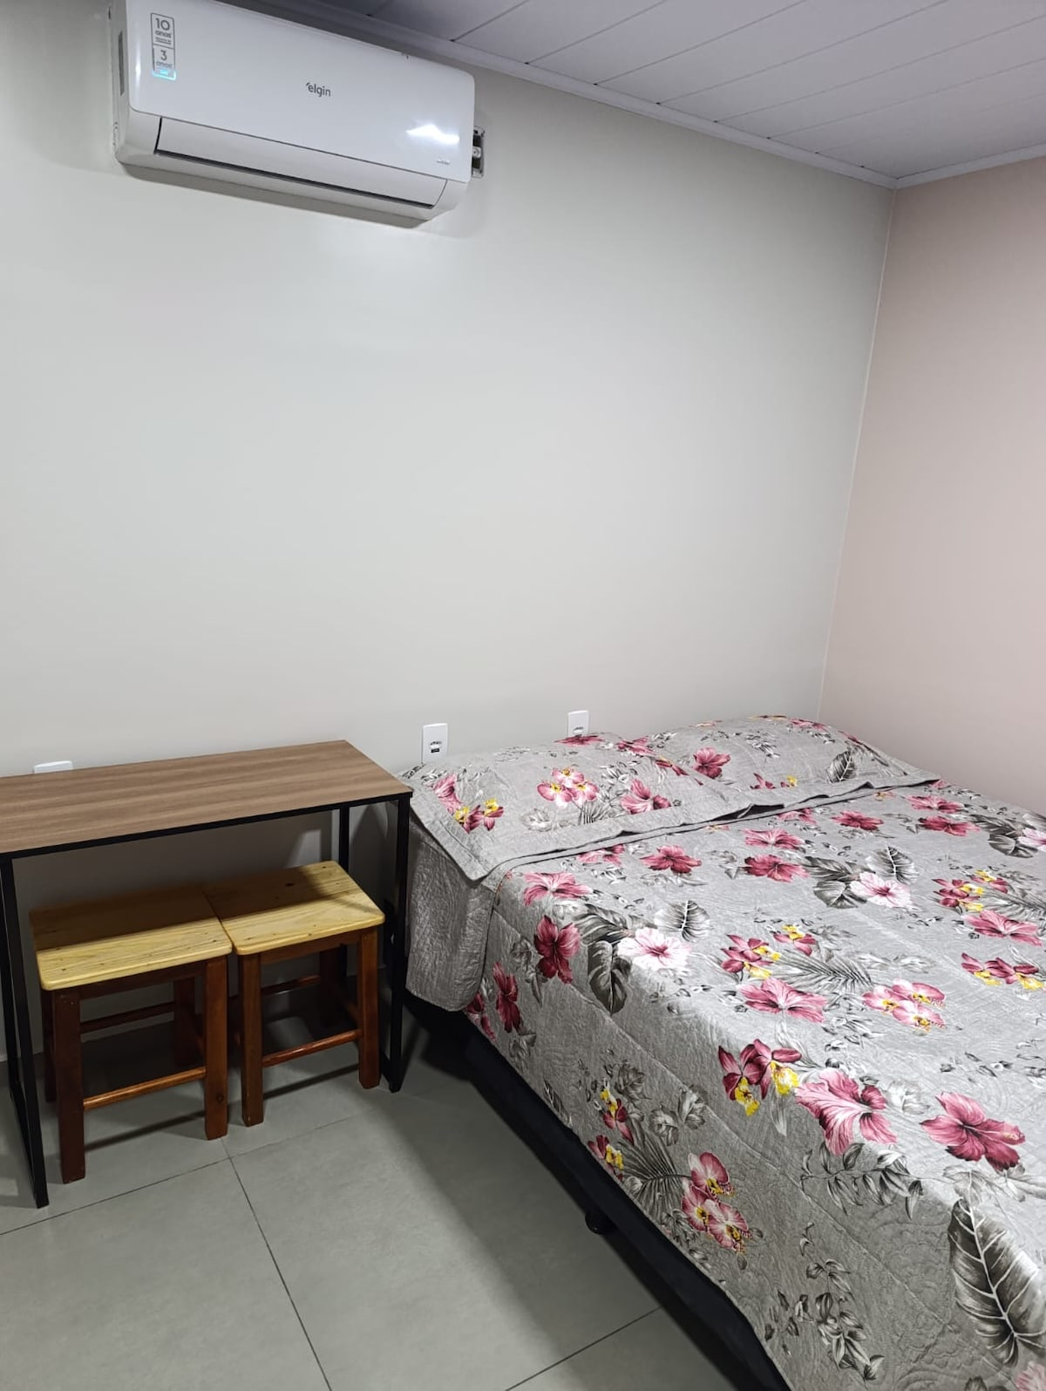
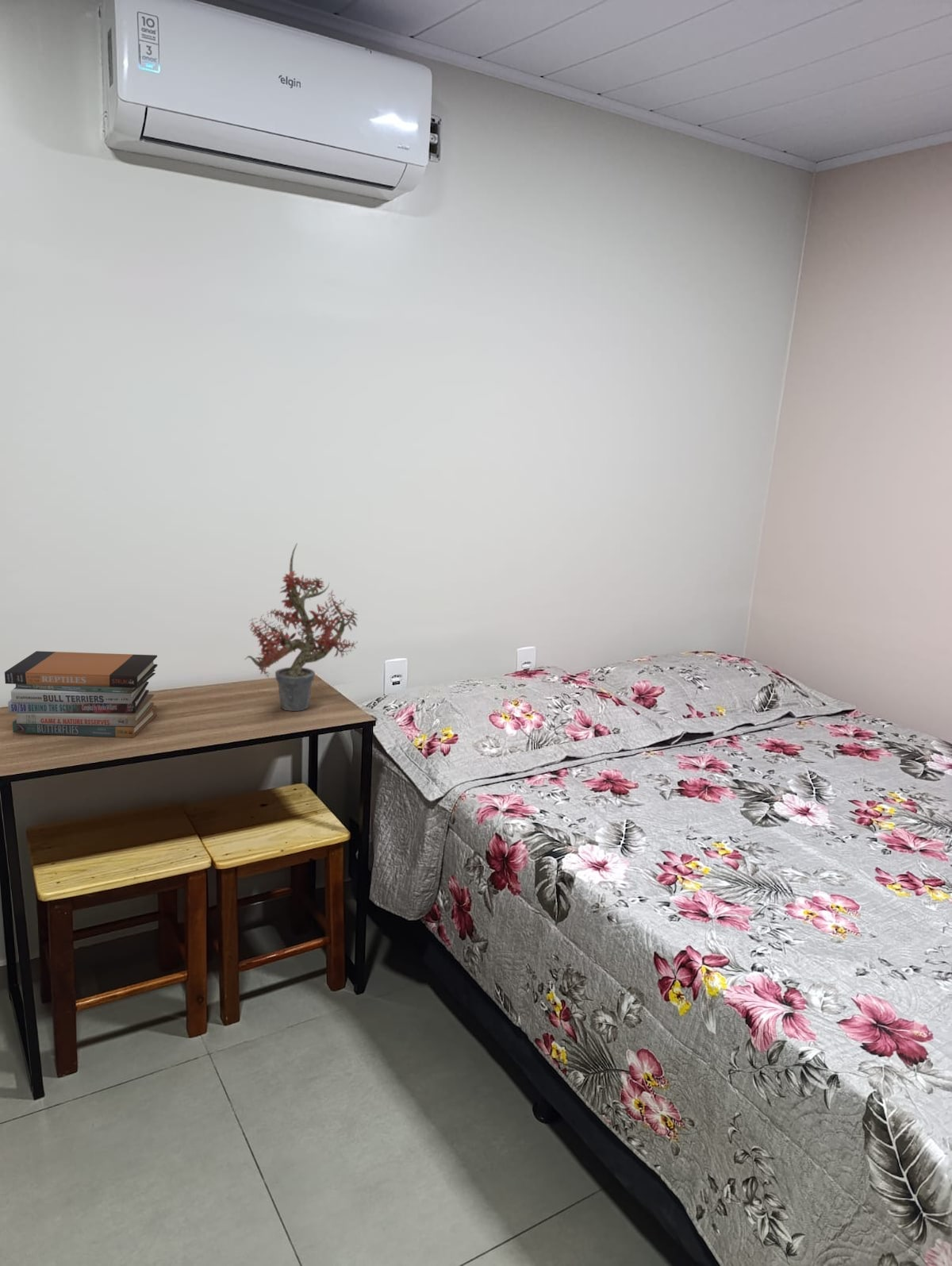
+ book stack (84, 693)
+ potted plant (298, 625)
